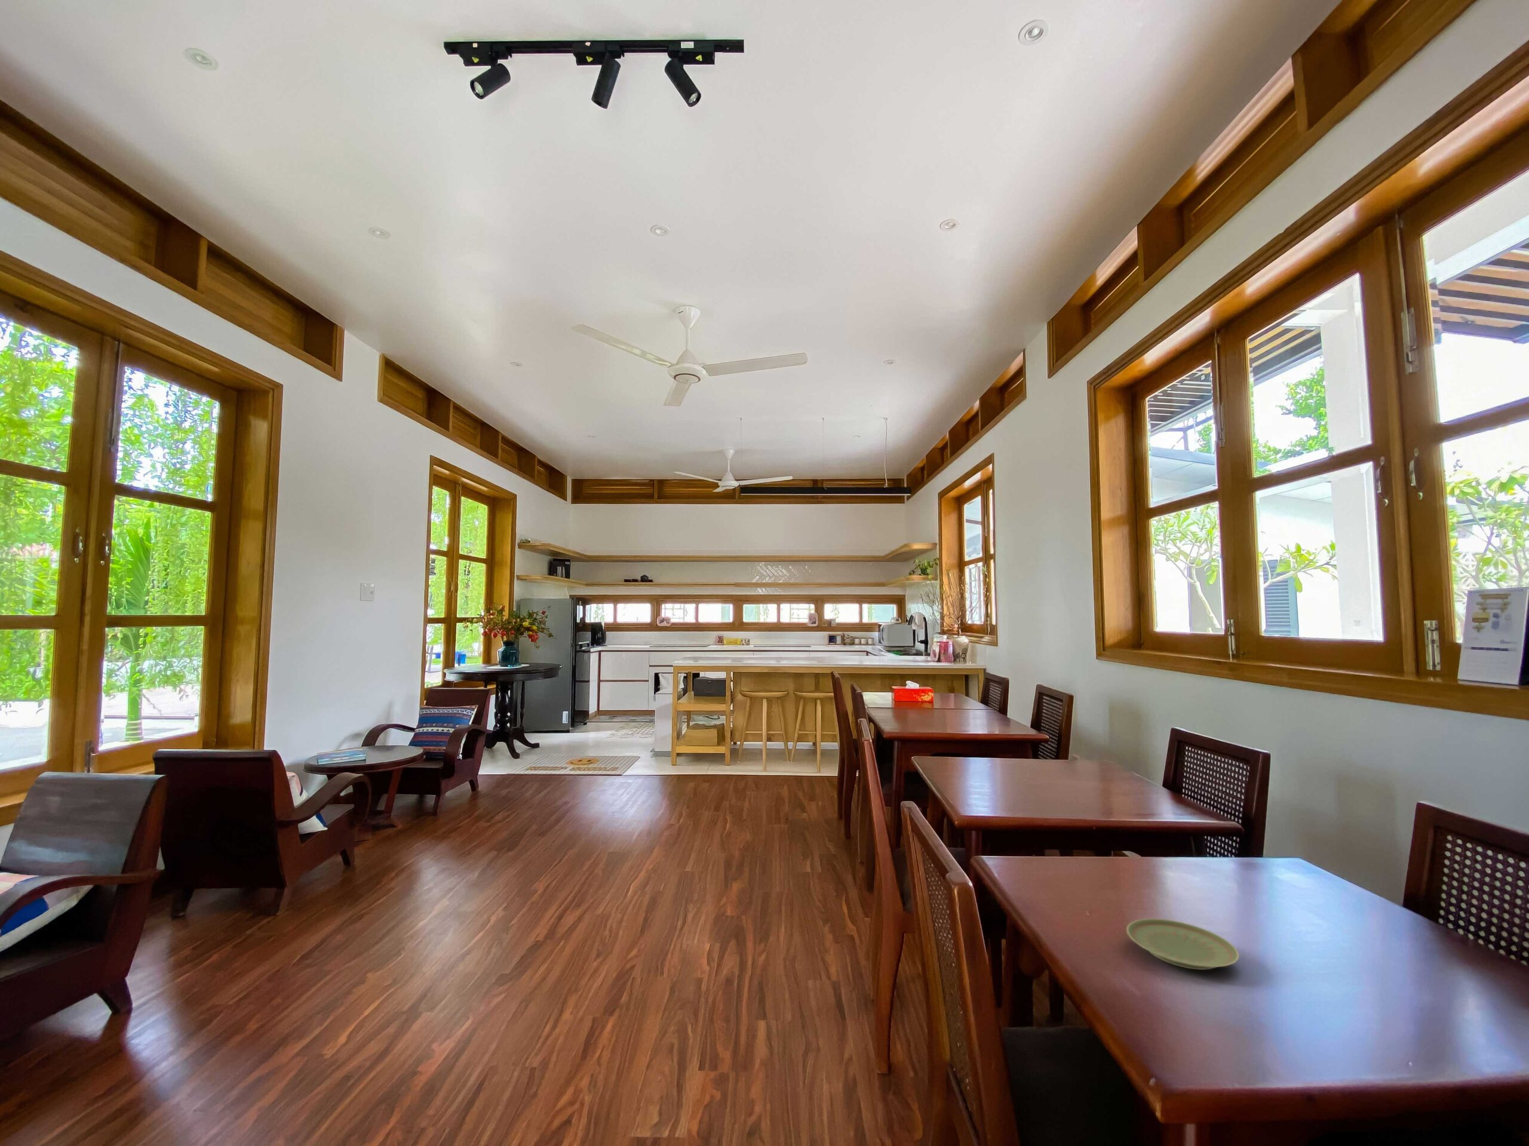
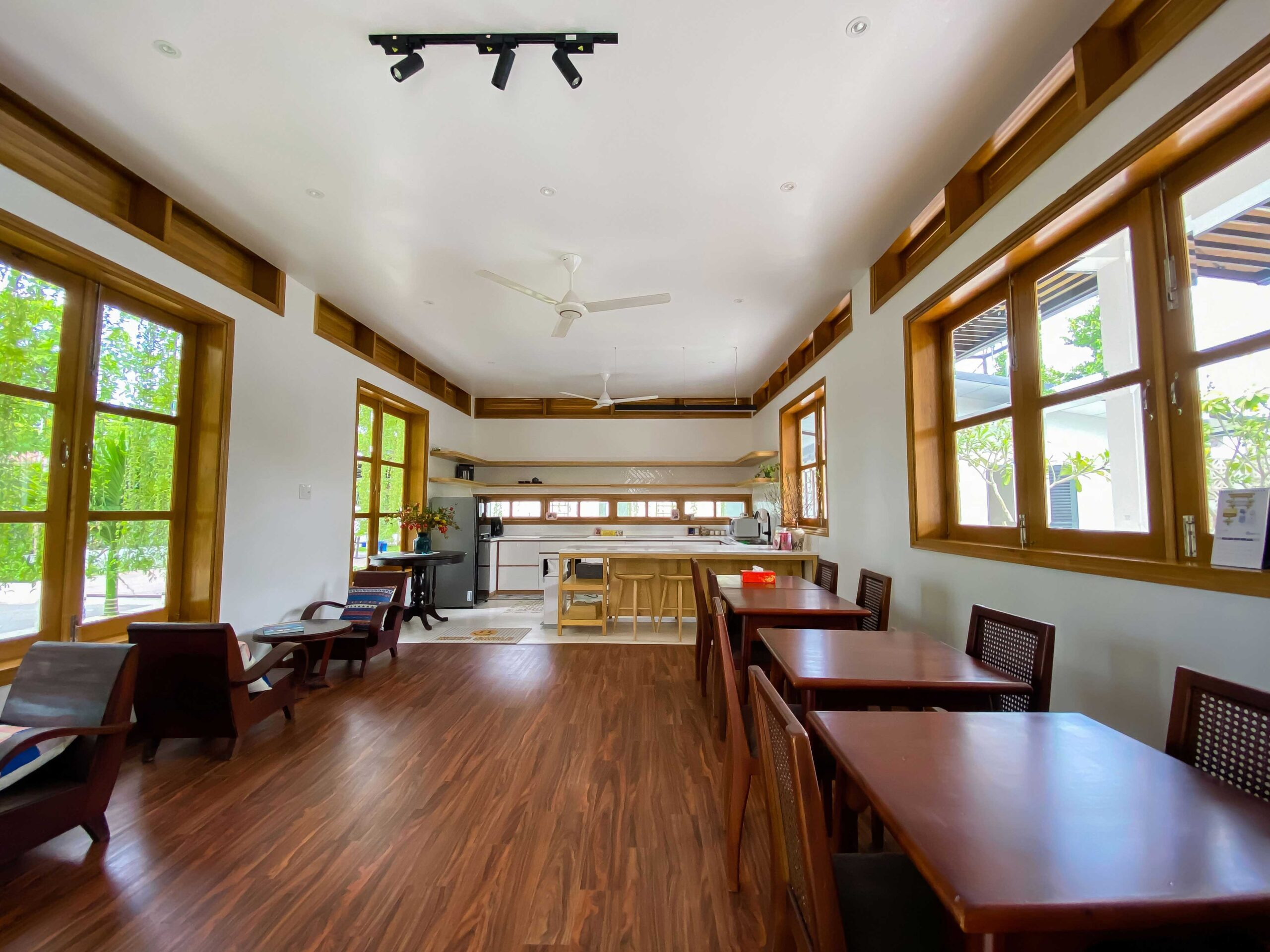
- plate (1181, 946)
